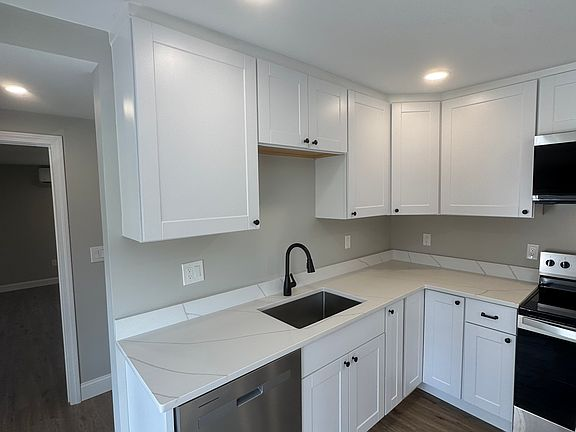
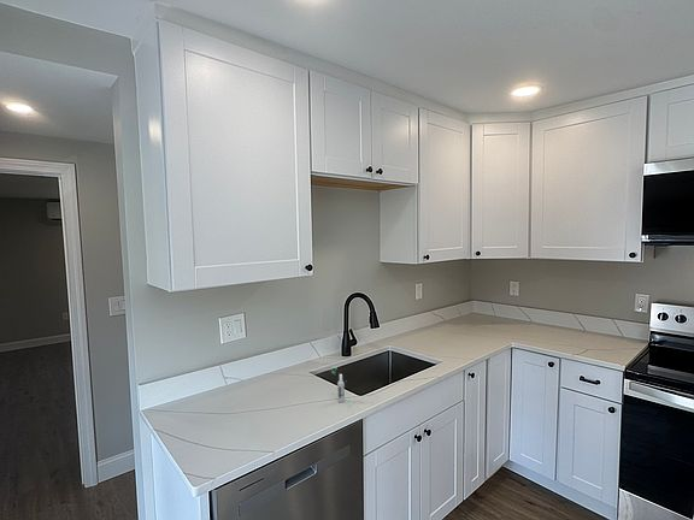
+ bottle (341, 385)
